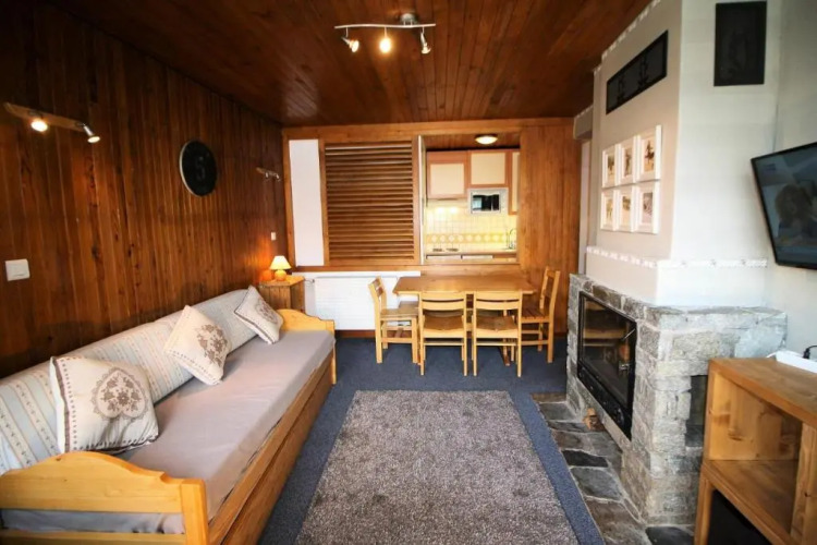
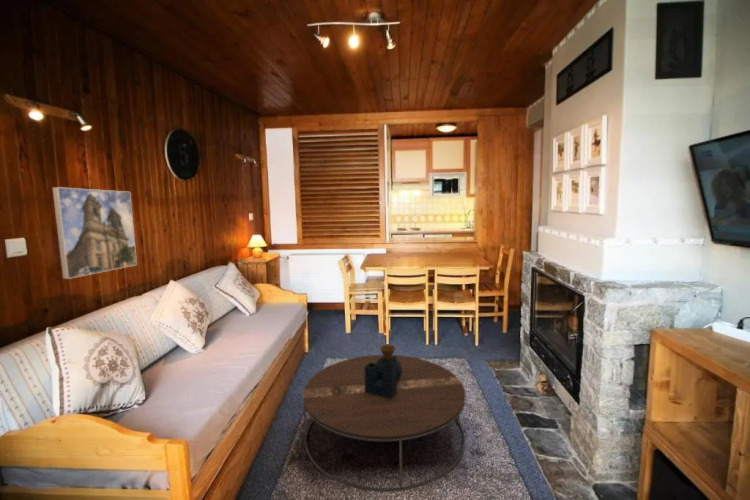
+ coffee table (383, 390)
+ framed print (100, 231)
